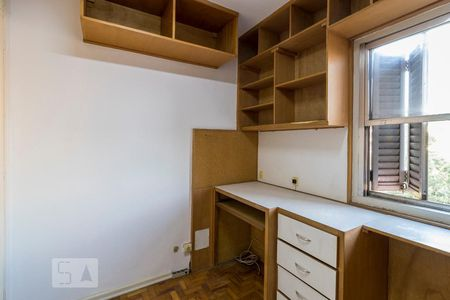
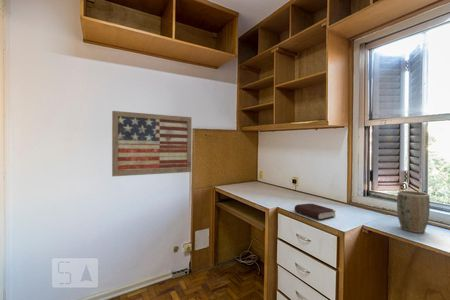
+ book (314, 210)
+ plant pot (412, 211)
+ wall art (155, 144)
